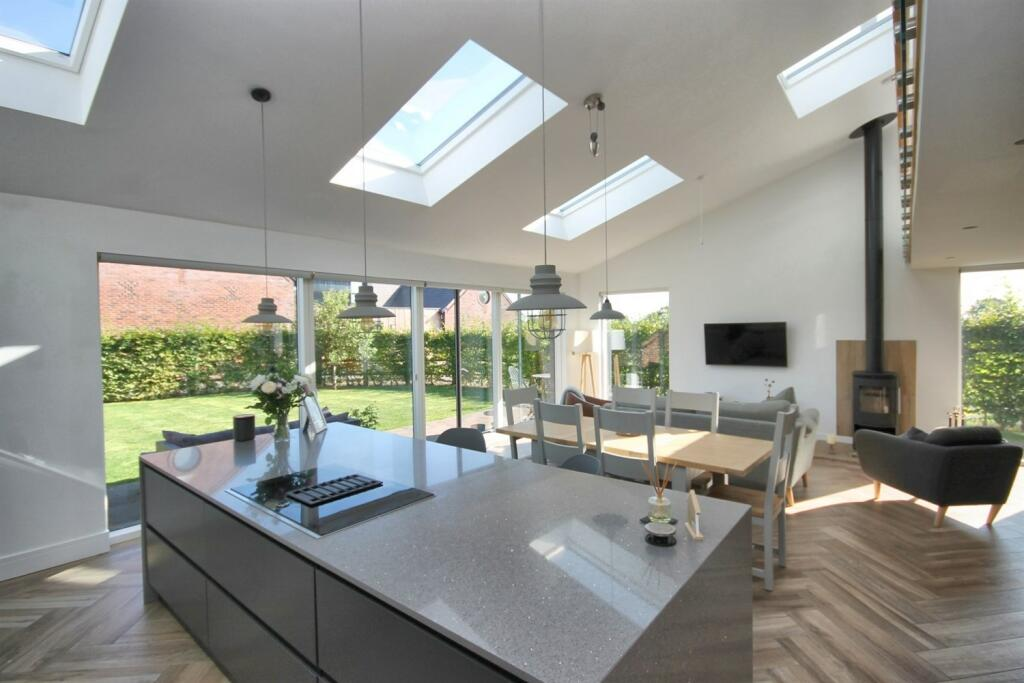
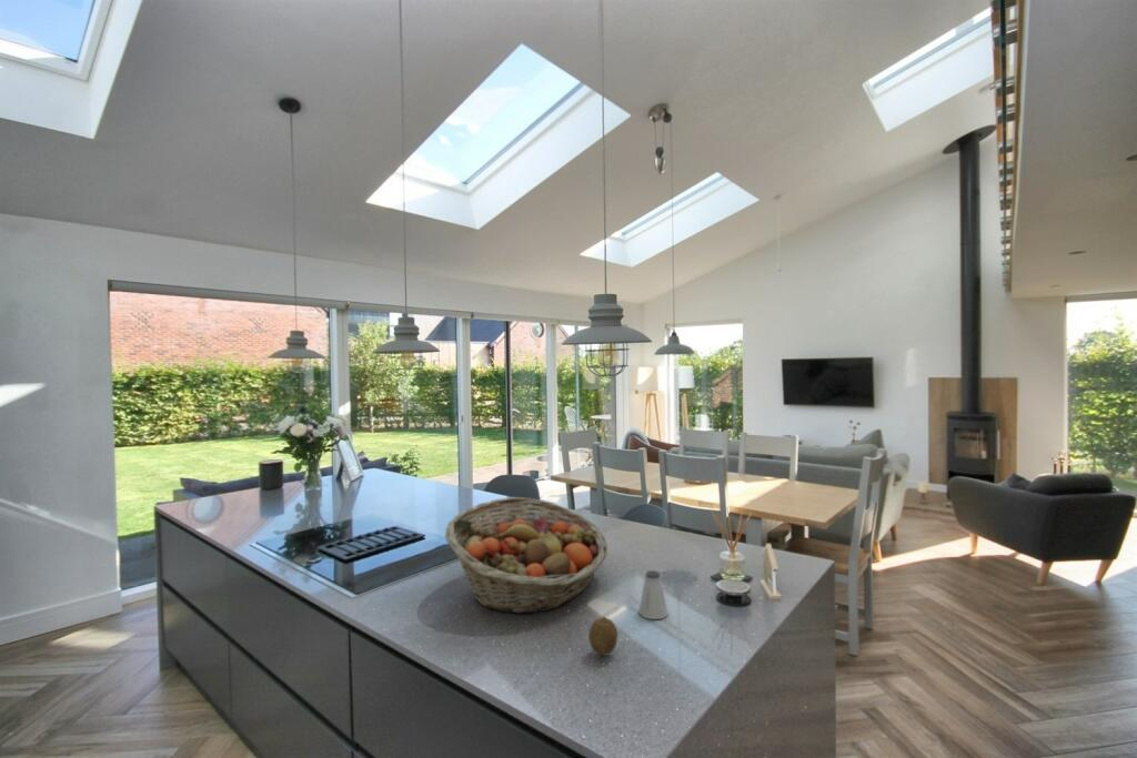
+ saltshaker (653, 593)
+ fruit basket (529, 548)
+ fruit (603, 636)
